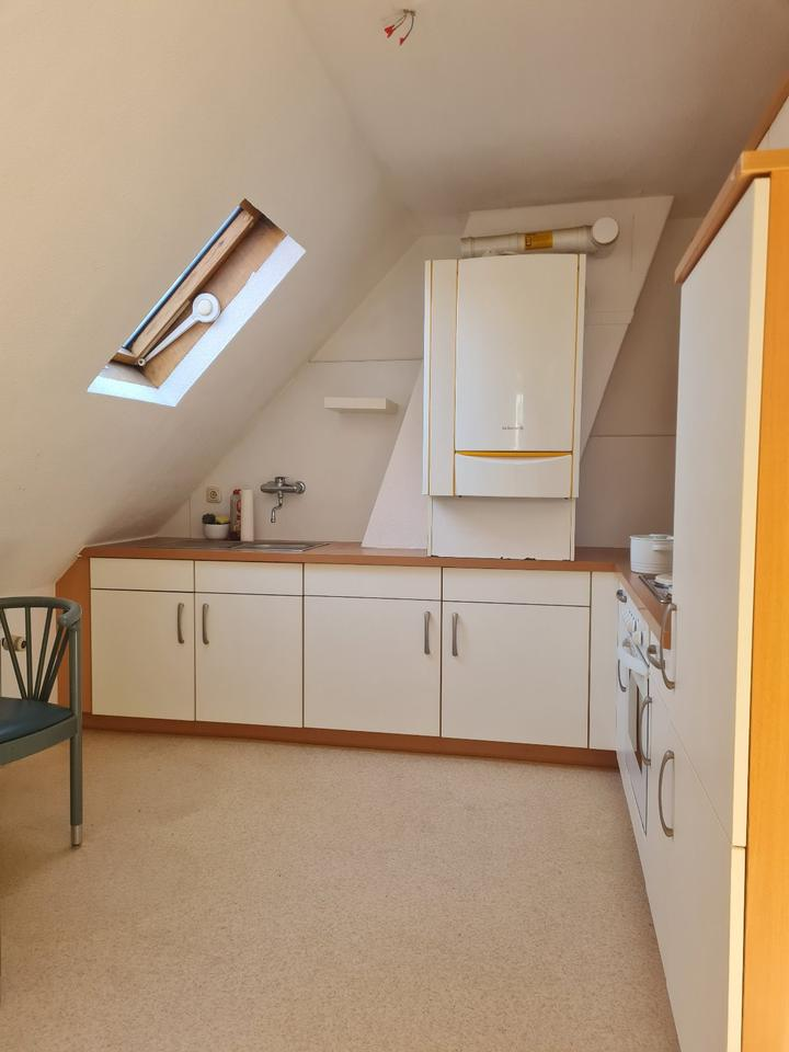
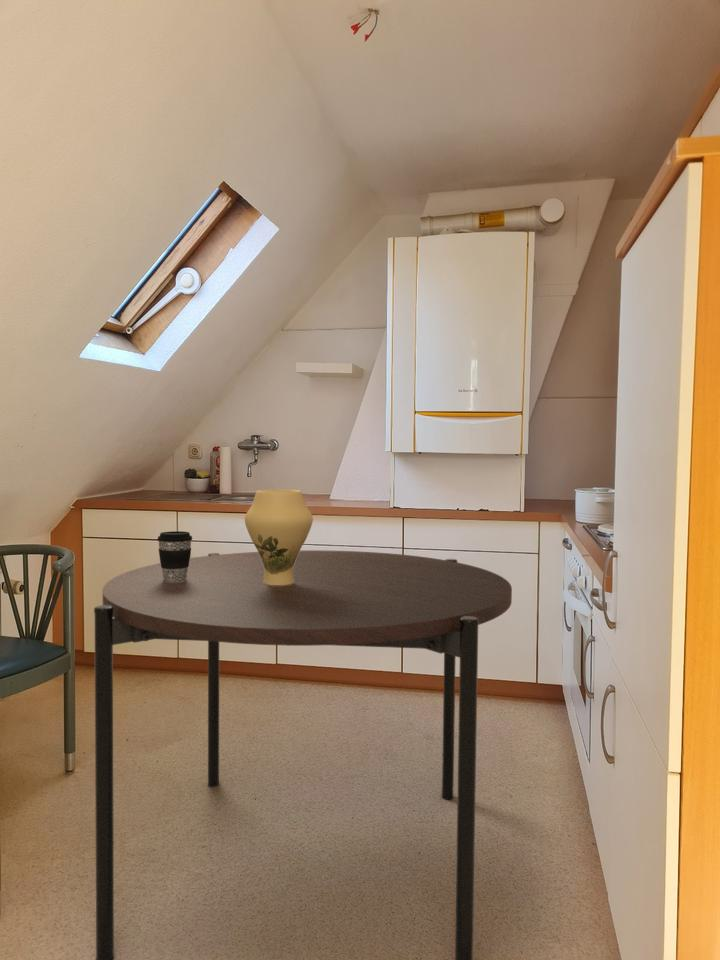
+ dining table (310, 645)
+ vase (278, 536)
+ coffee cup (174, 555)
